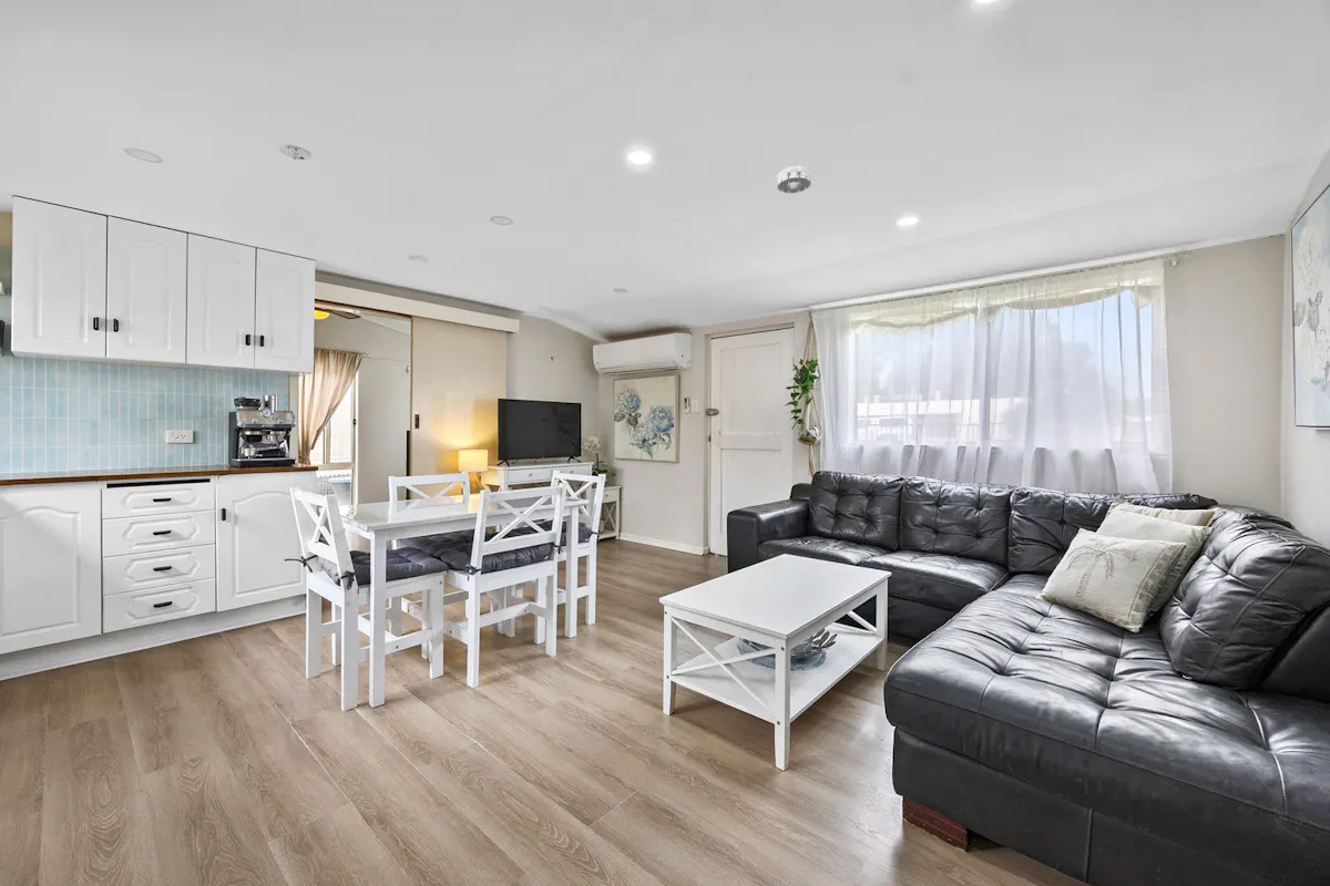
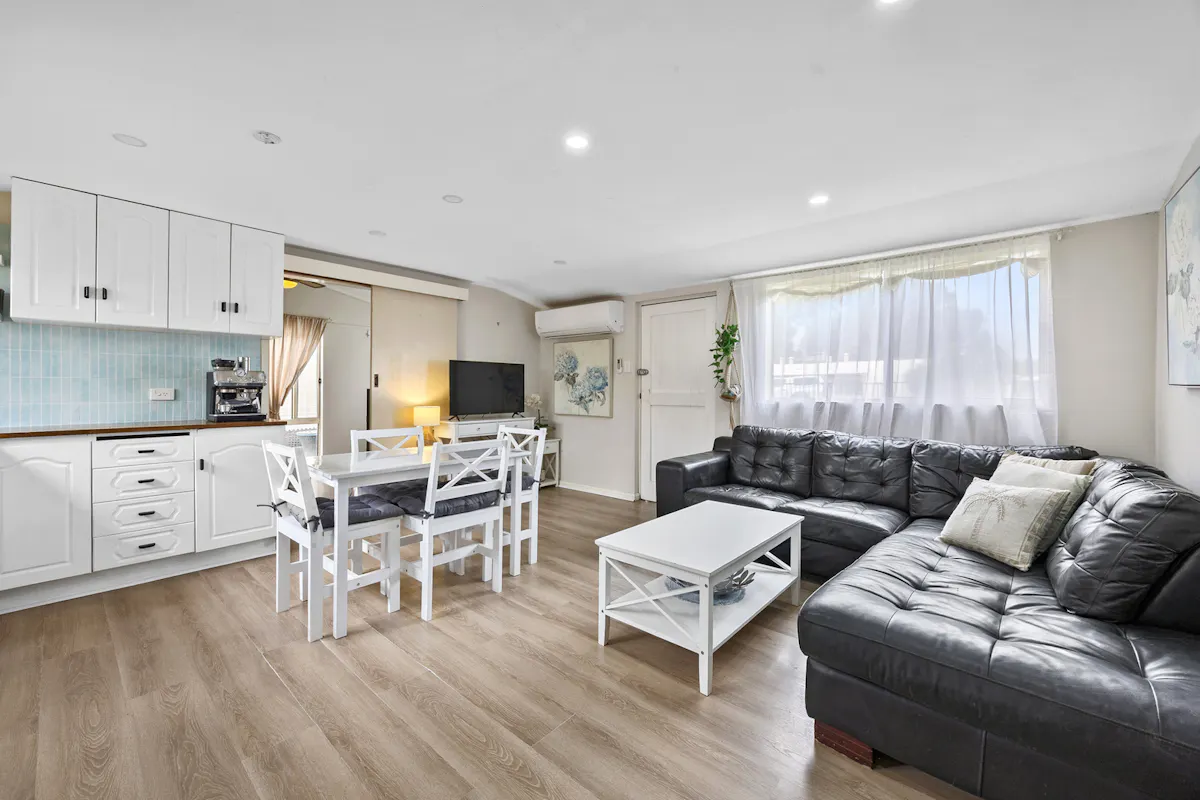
- smoke detector (794, 178)
